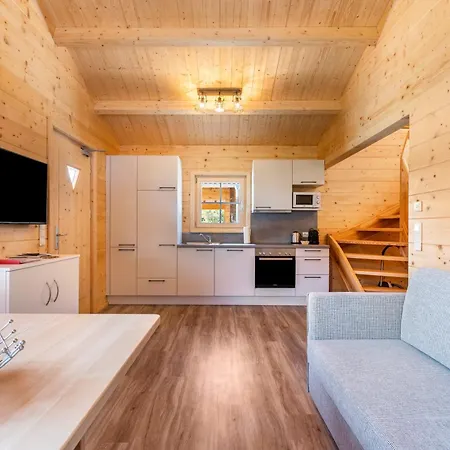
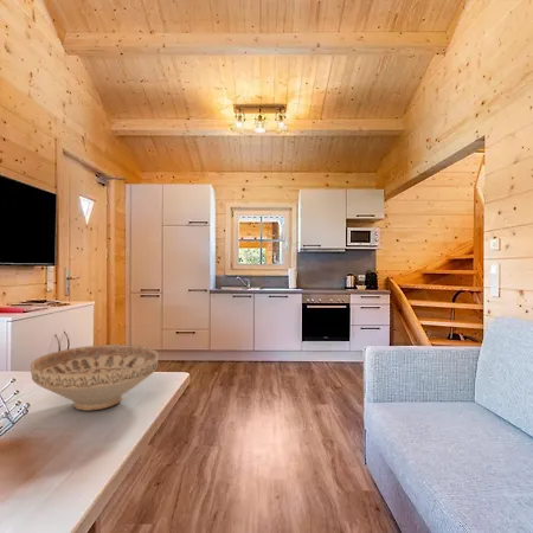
+ decorative bowl (98, 379)
